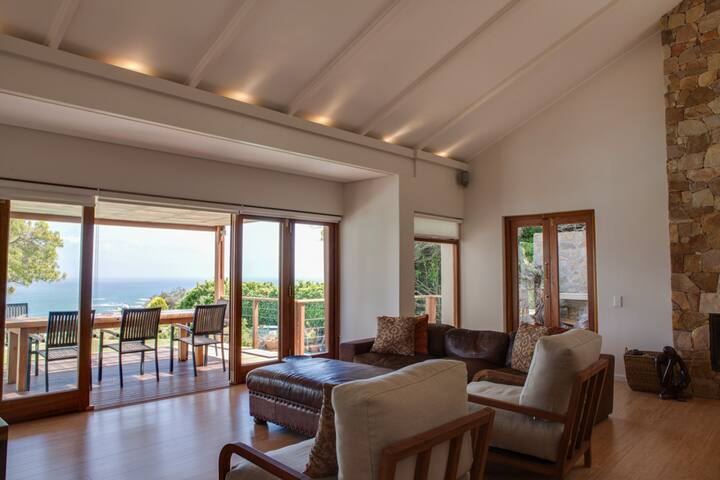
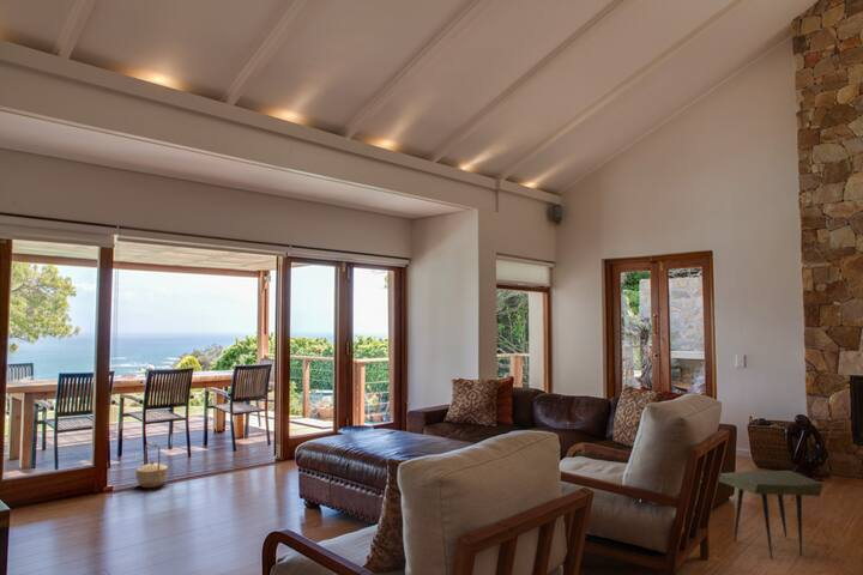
+ basket (151, 464)
+ side table (767, 510)
